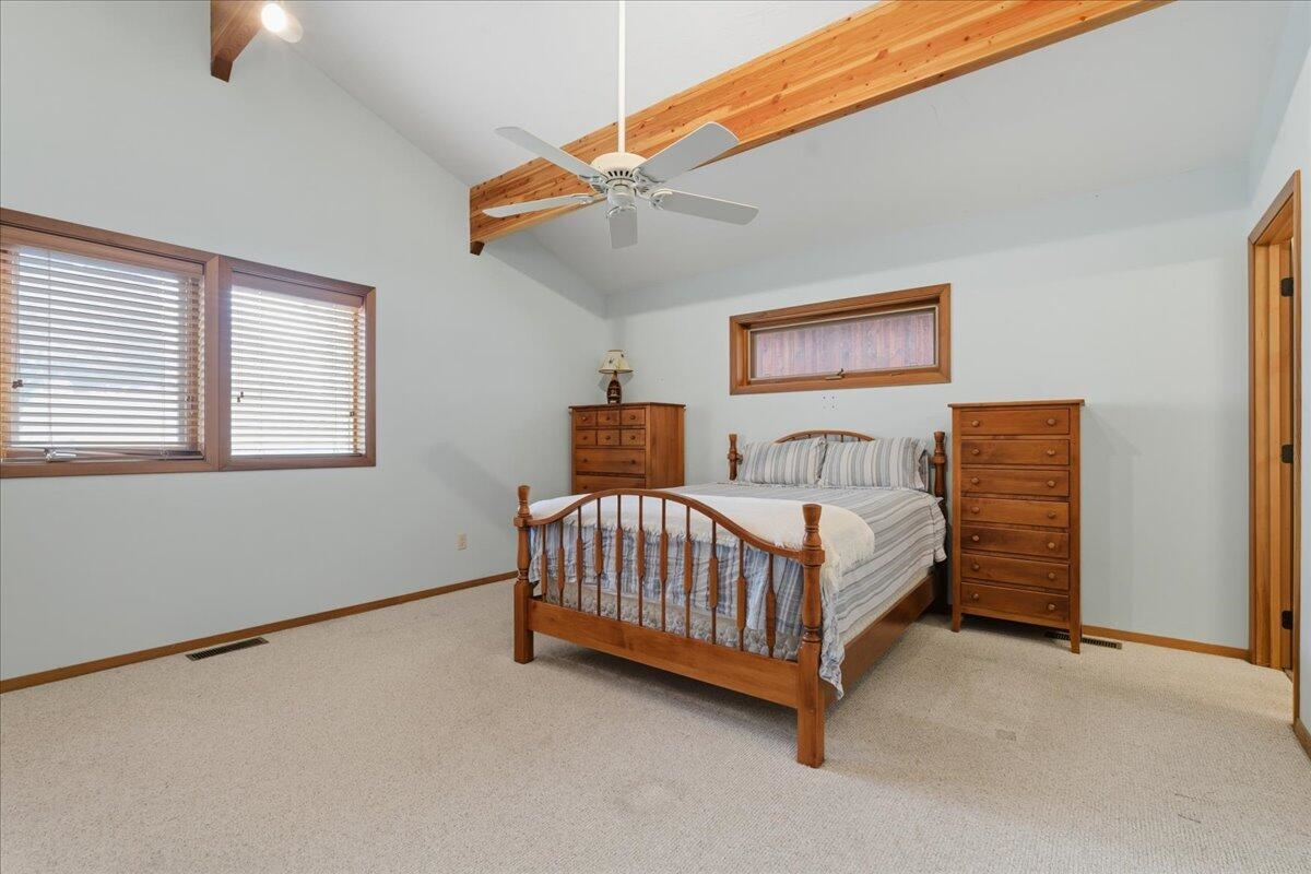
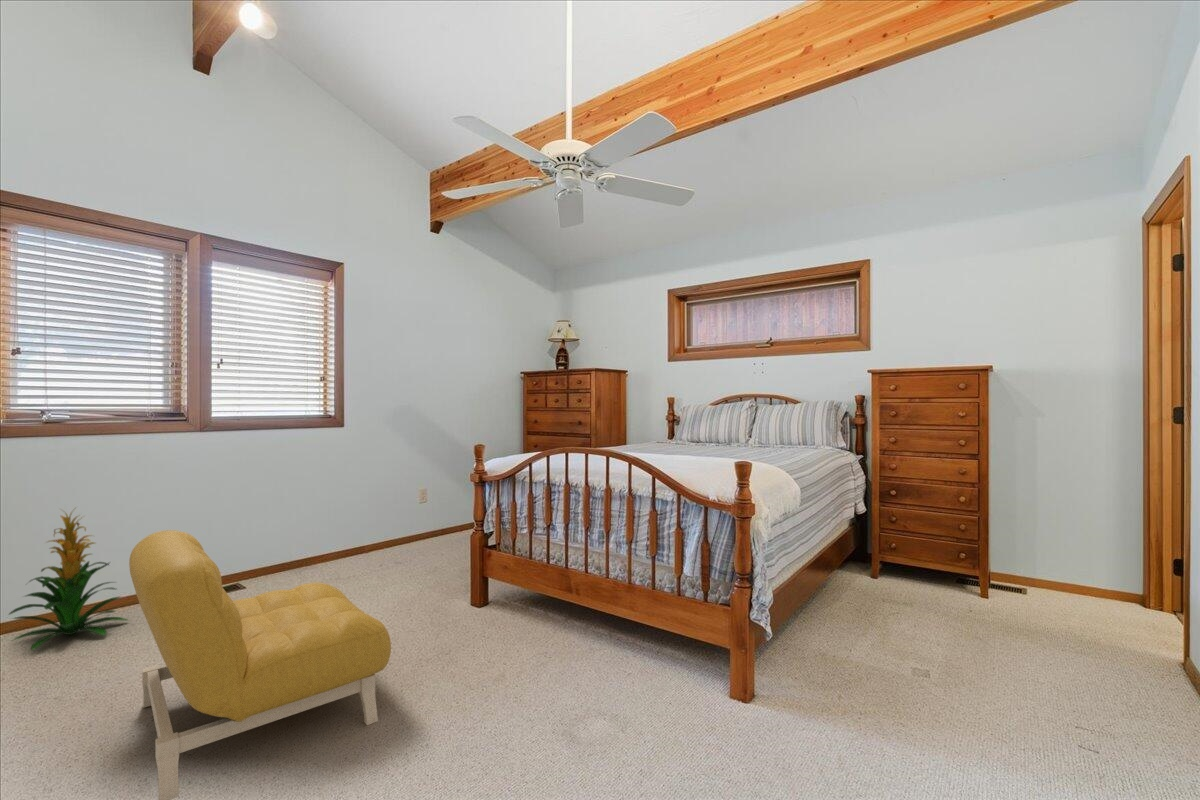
+ indoor plant (71, 570)
+ armchair (261, 620)
